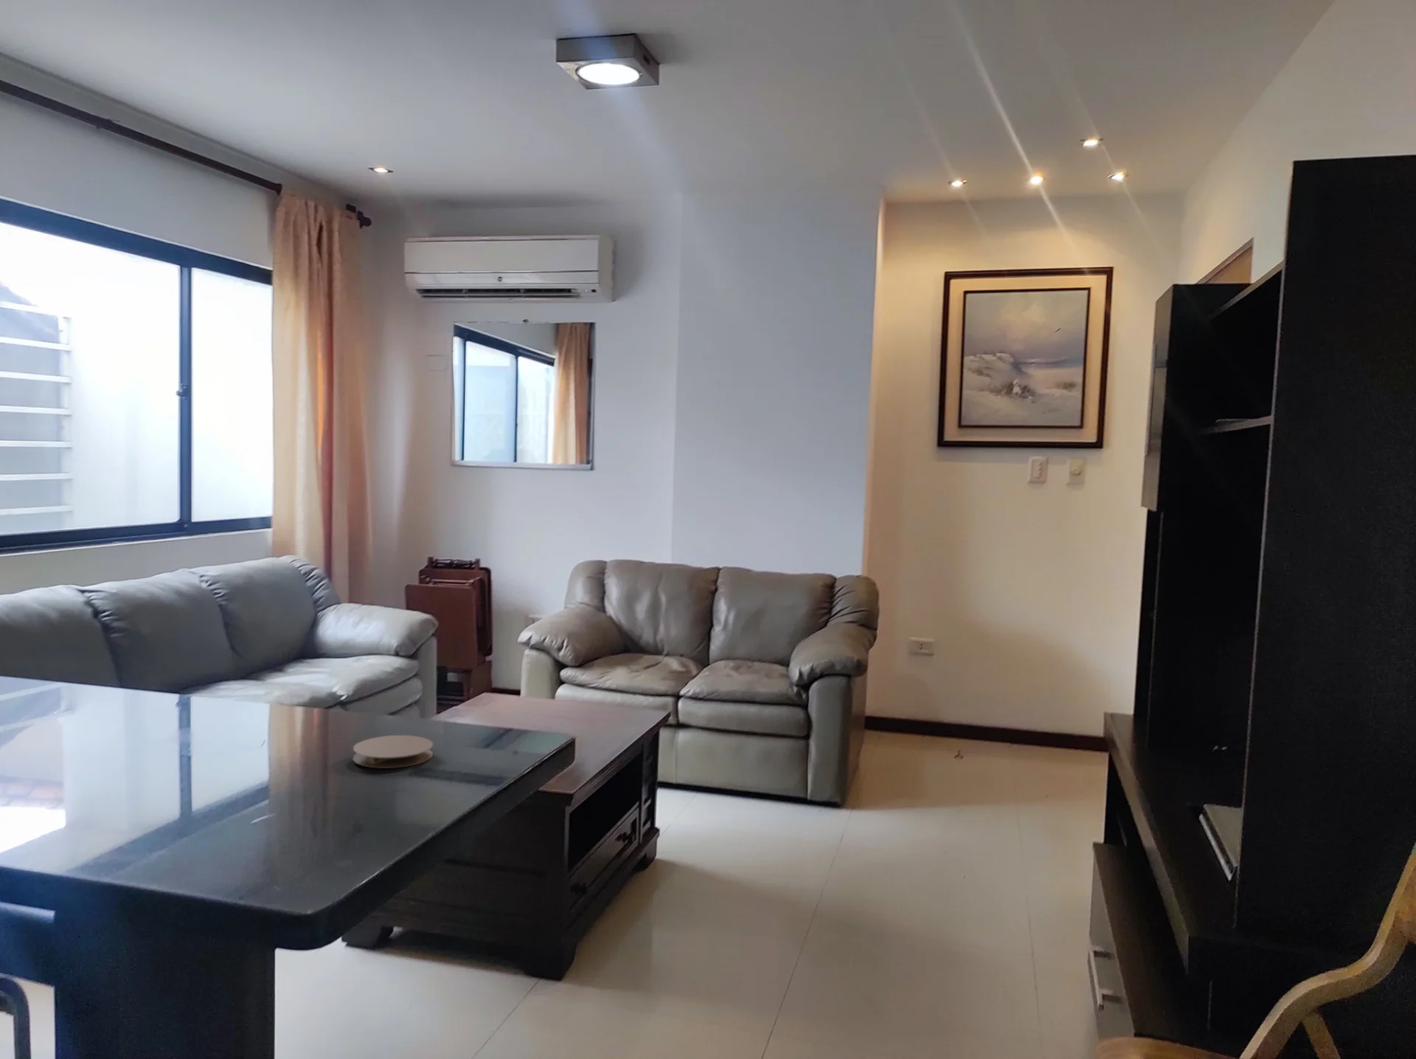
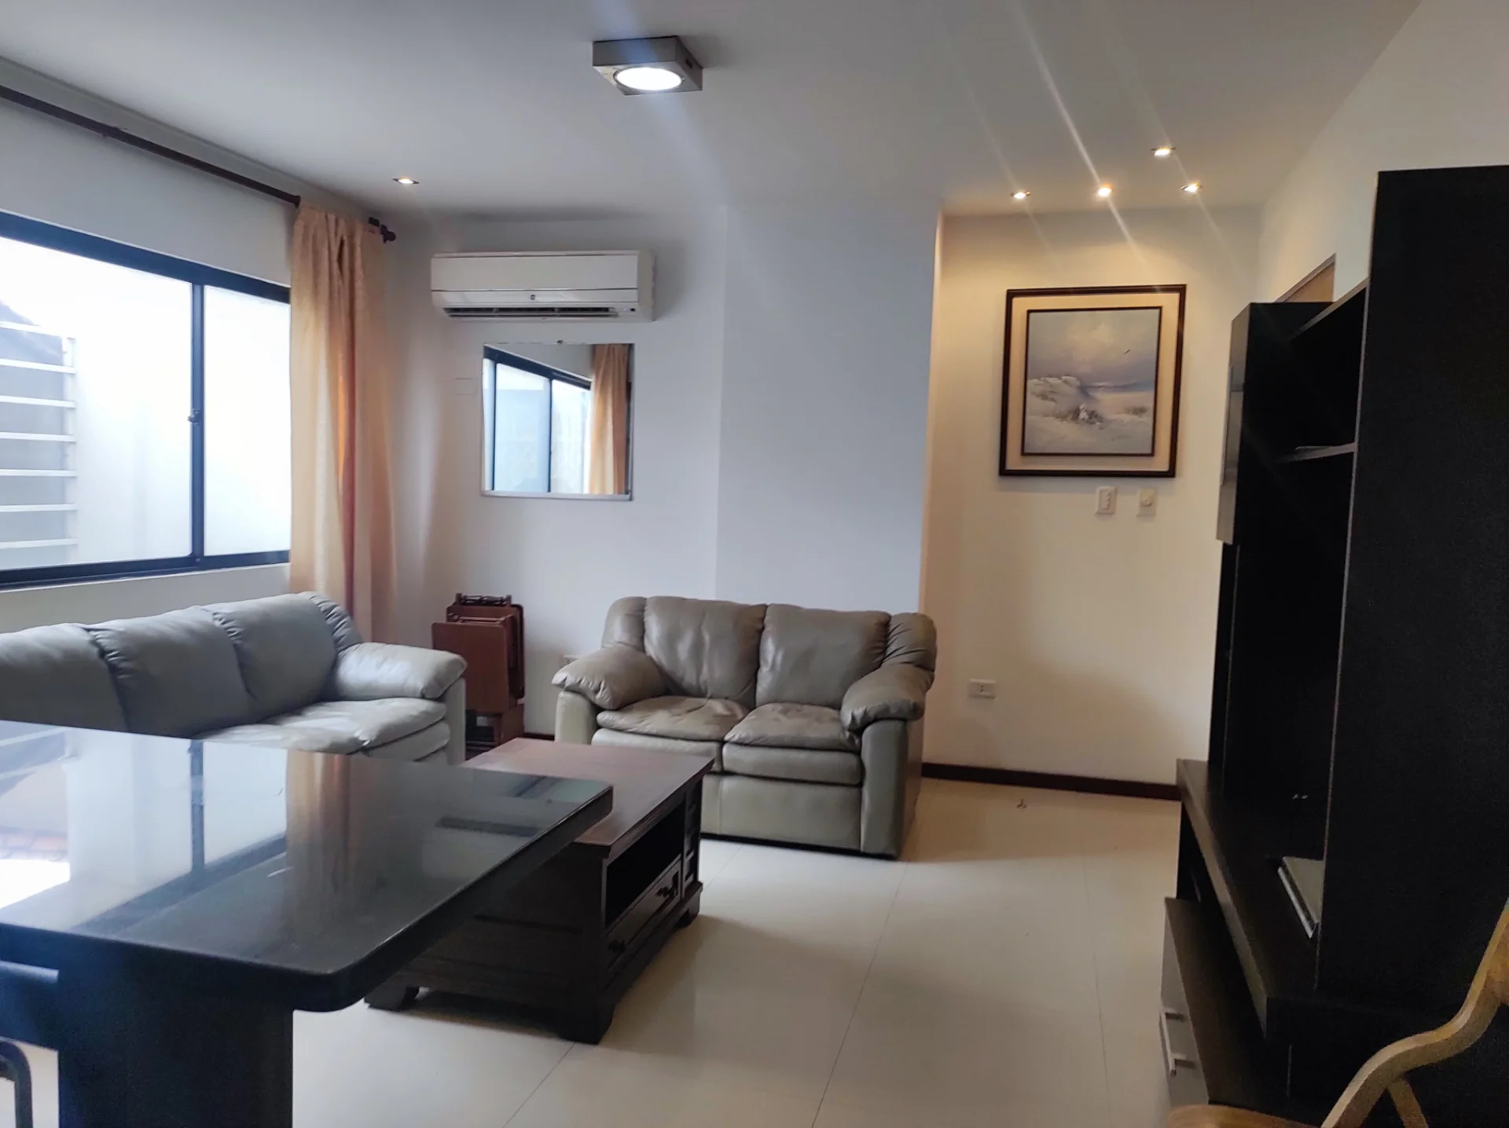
- coaster (393, 751)
